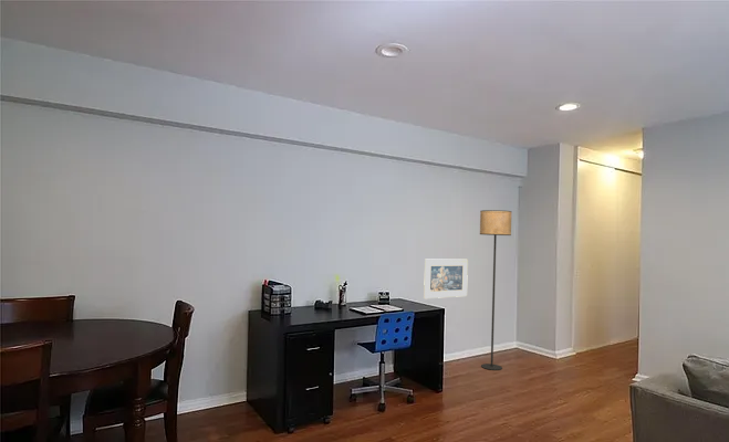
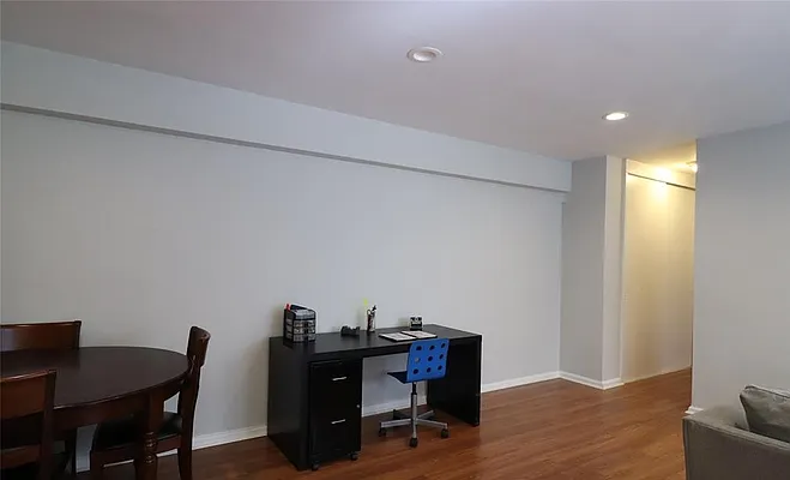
- floor lamp (493, 288)
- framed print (446, 277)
